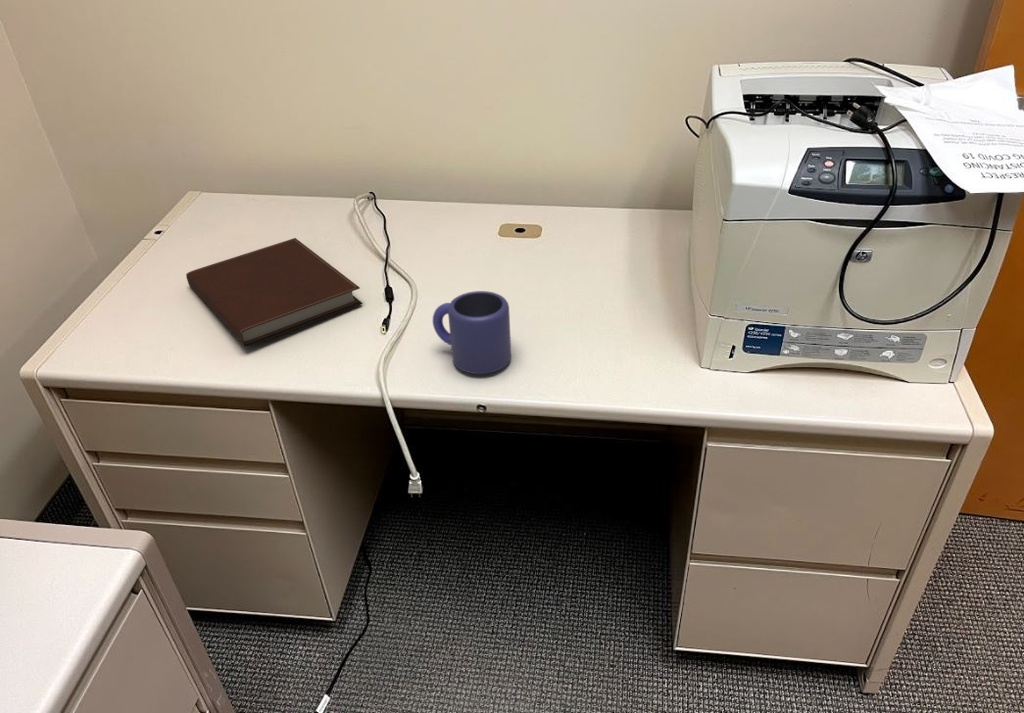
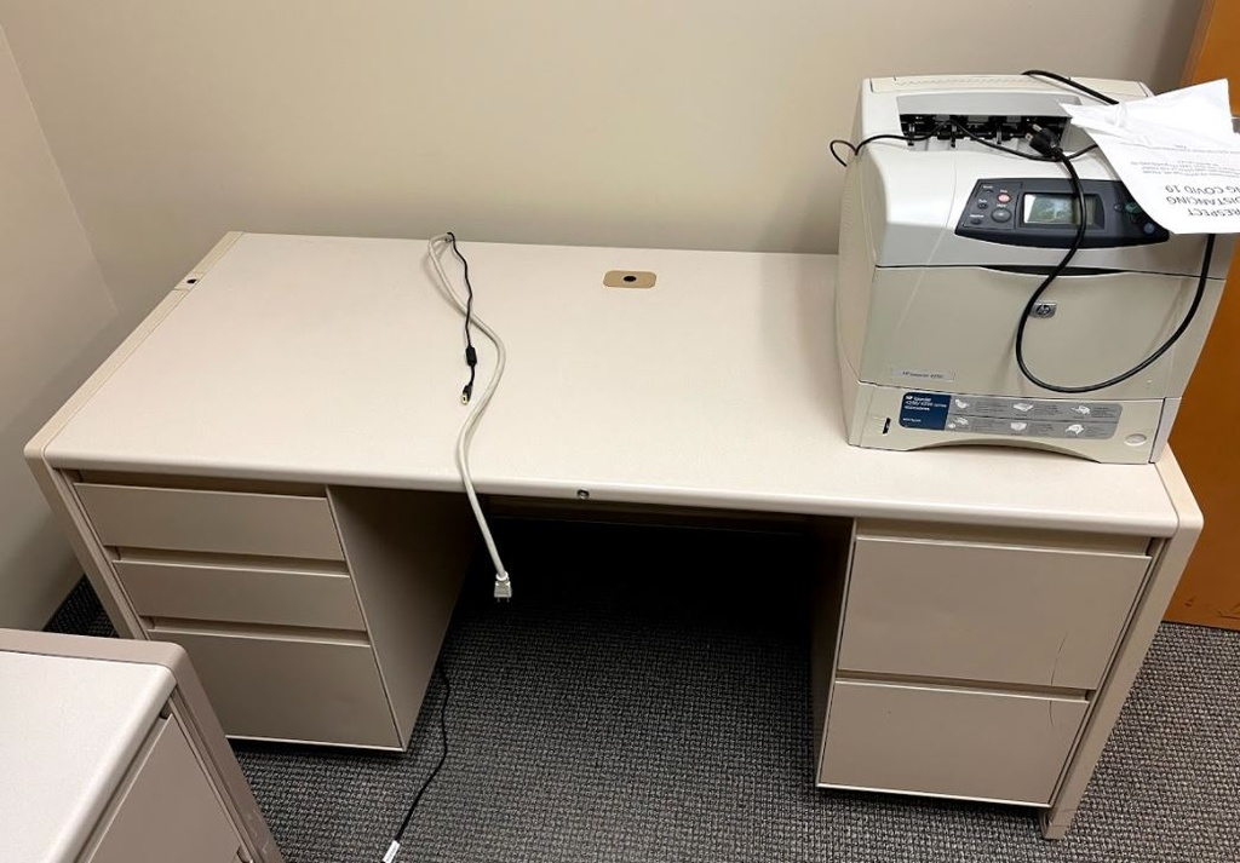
- mug (470, 330)
- notebook (272, 287)
